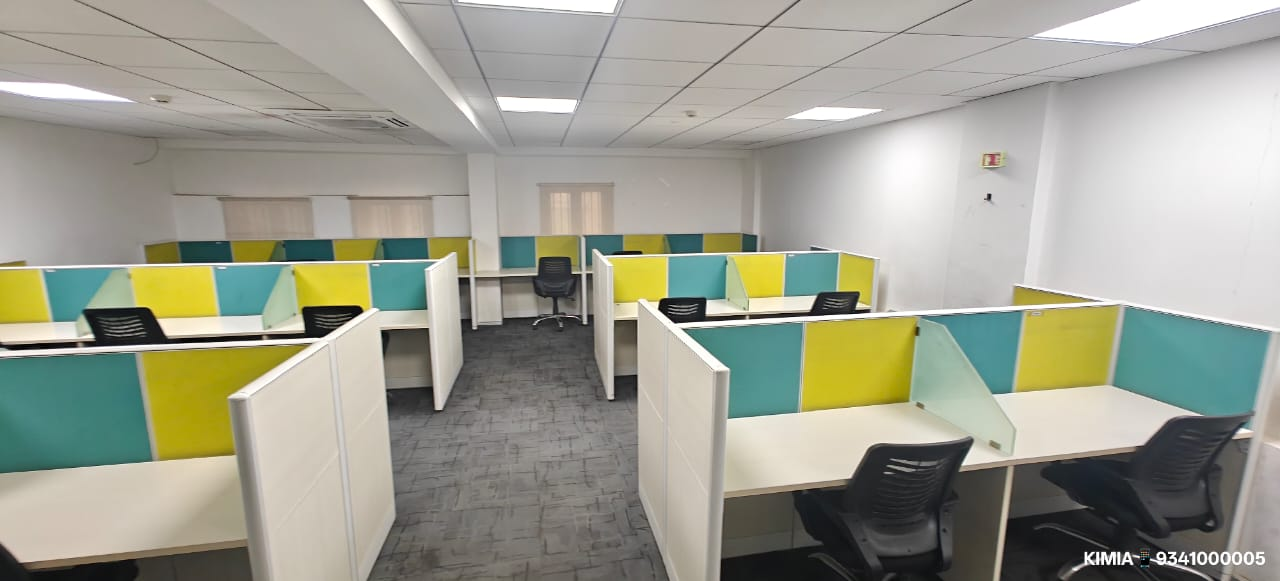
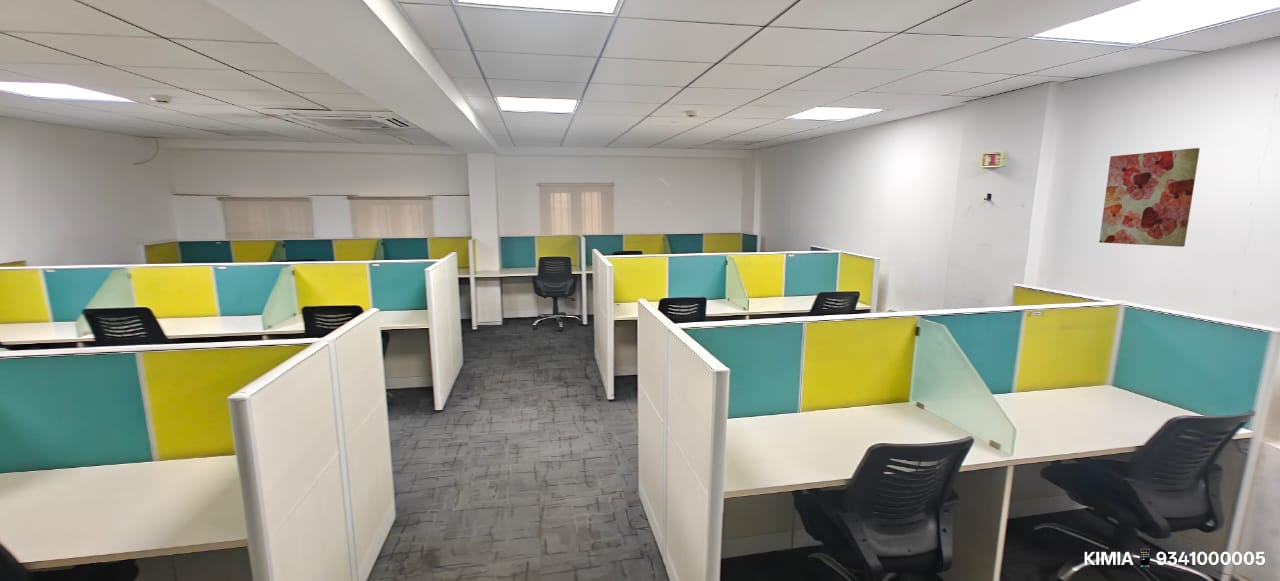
+ wall art (1145, 199)
